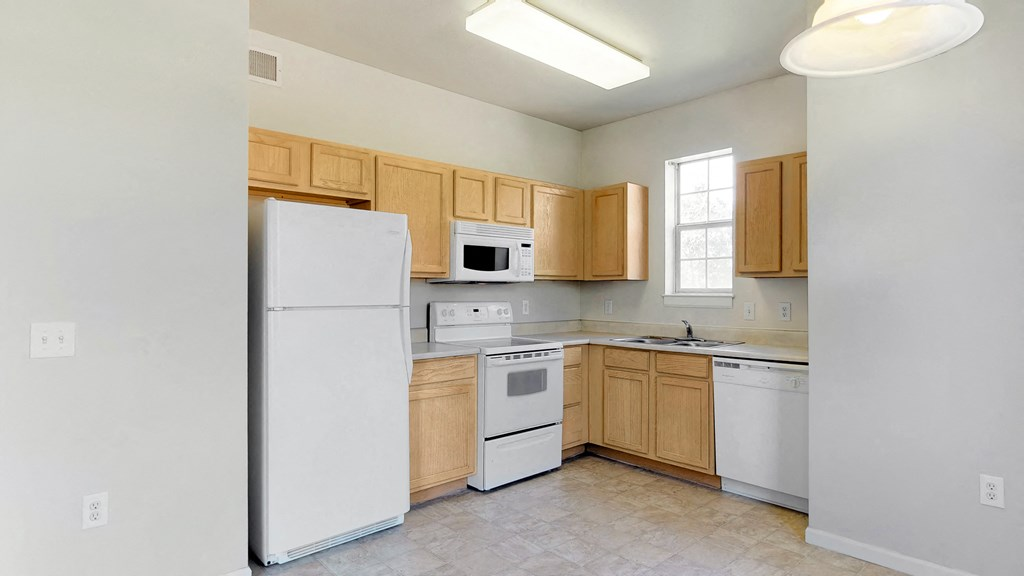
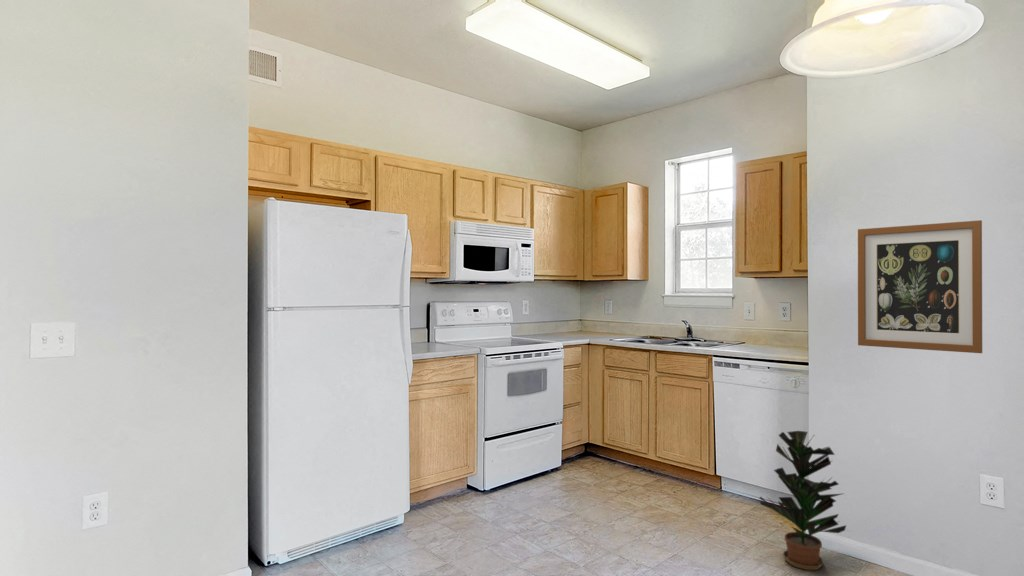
+ potted plant (804, 496)
+ wall art (915, 287)
